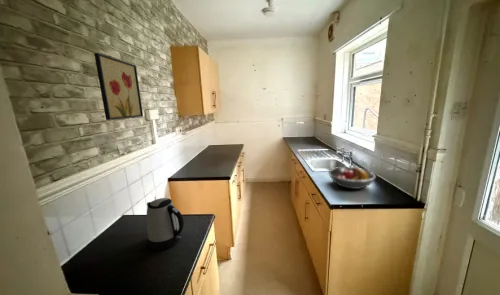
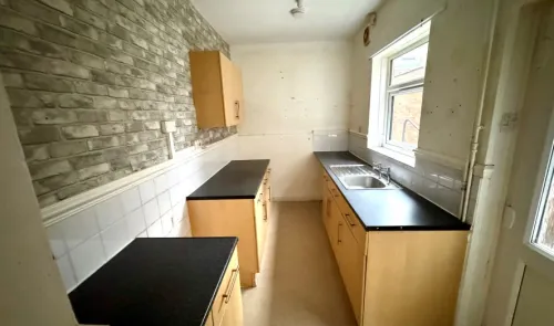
- fruit bowl (350, 177)
- kettle (165, 221)
- wall art (121, 89)
